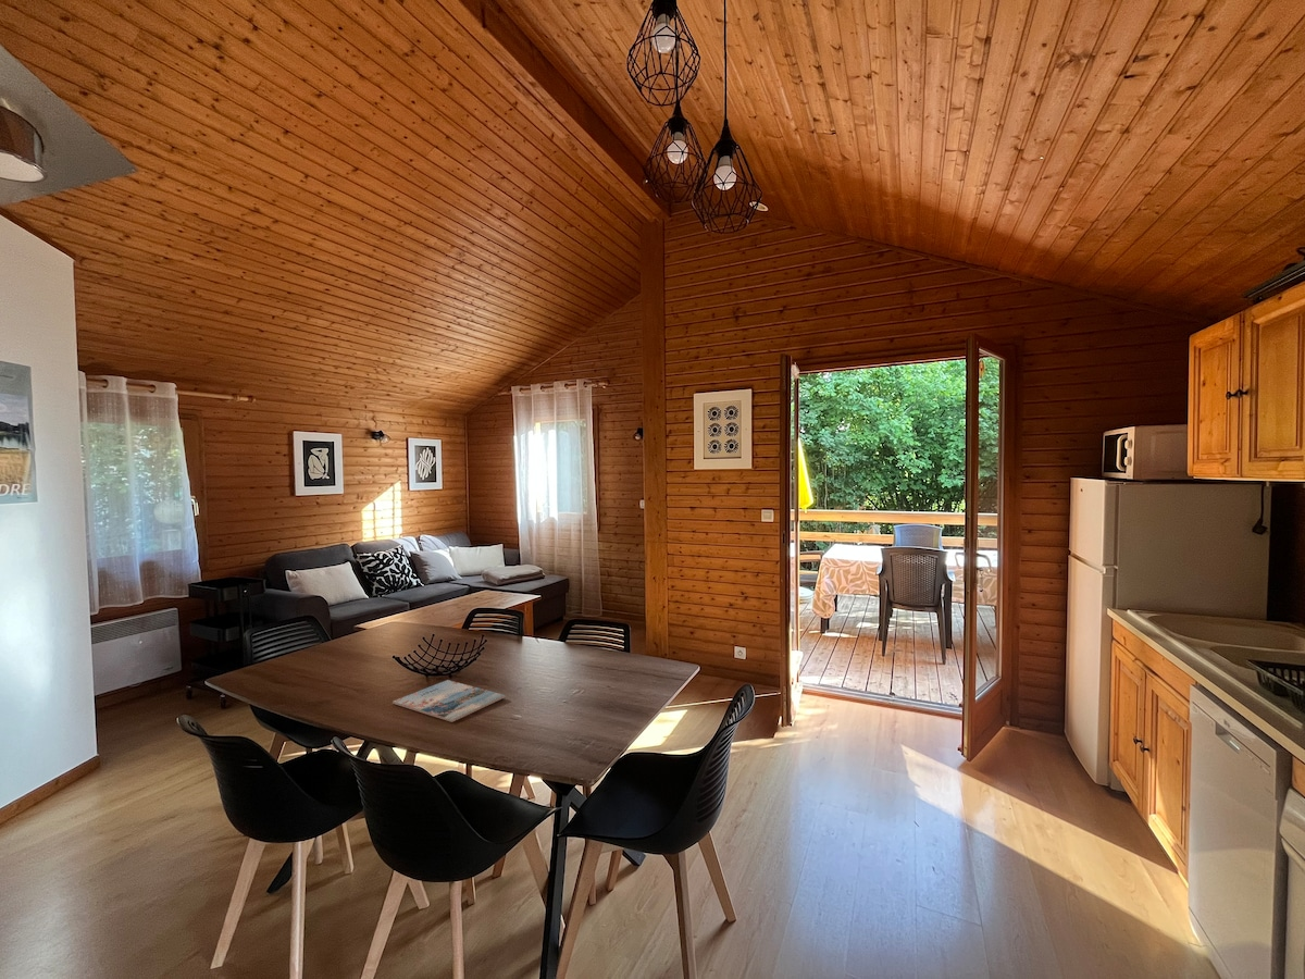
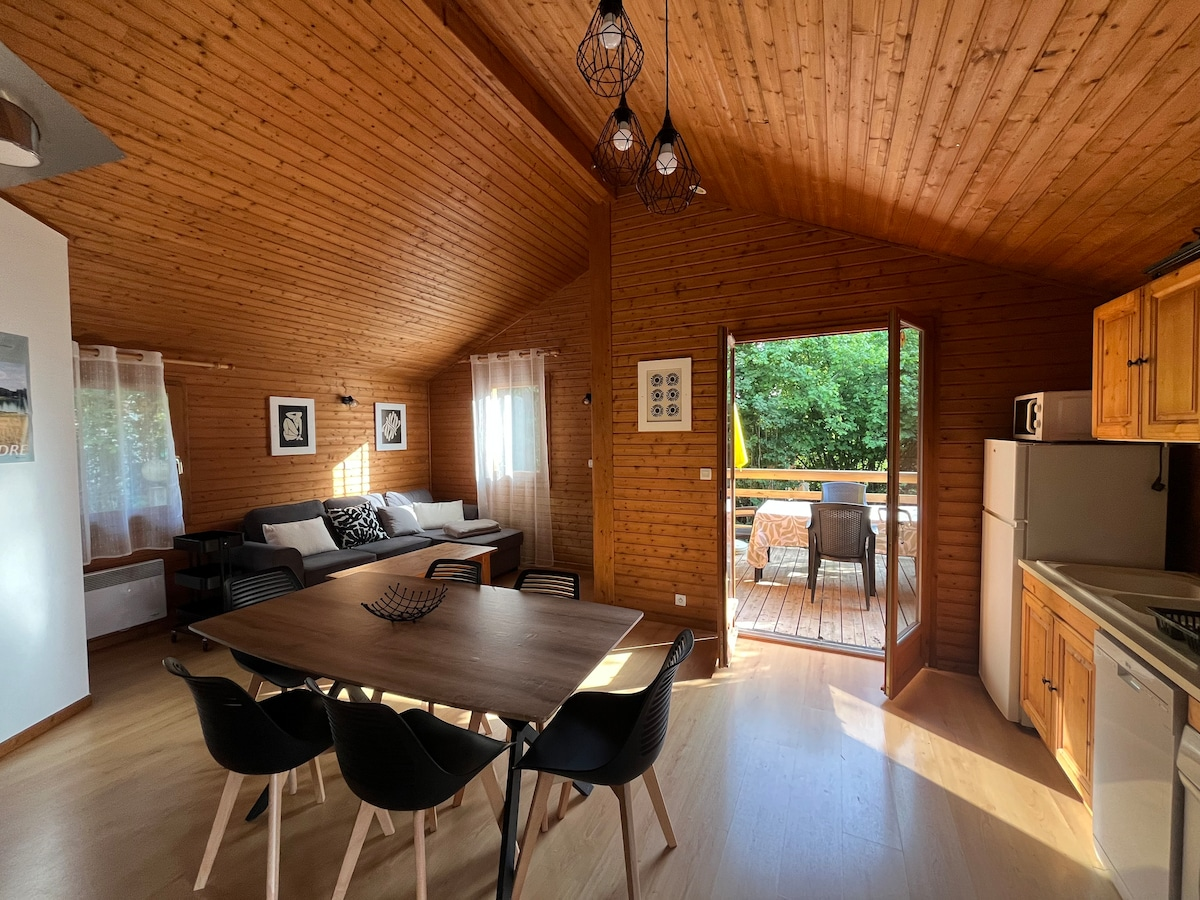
- magazine (449, 698)
